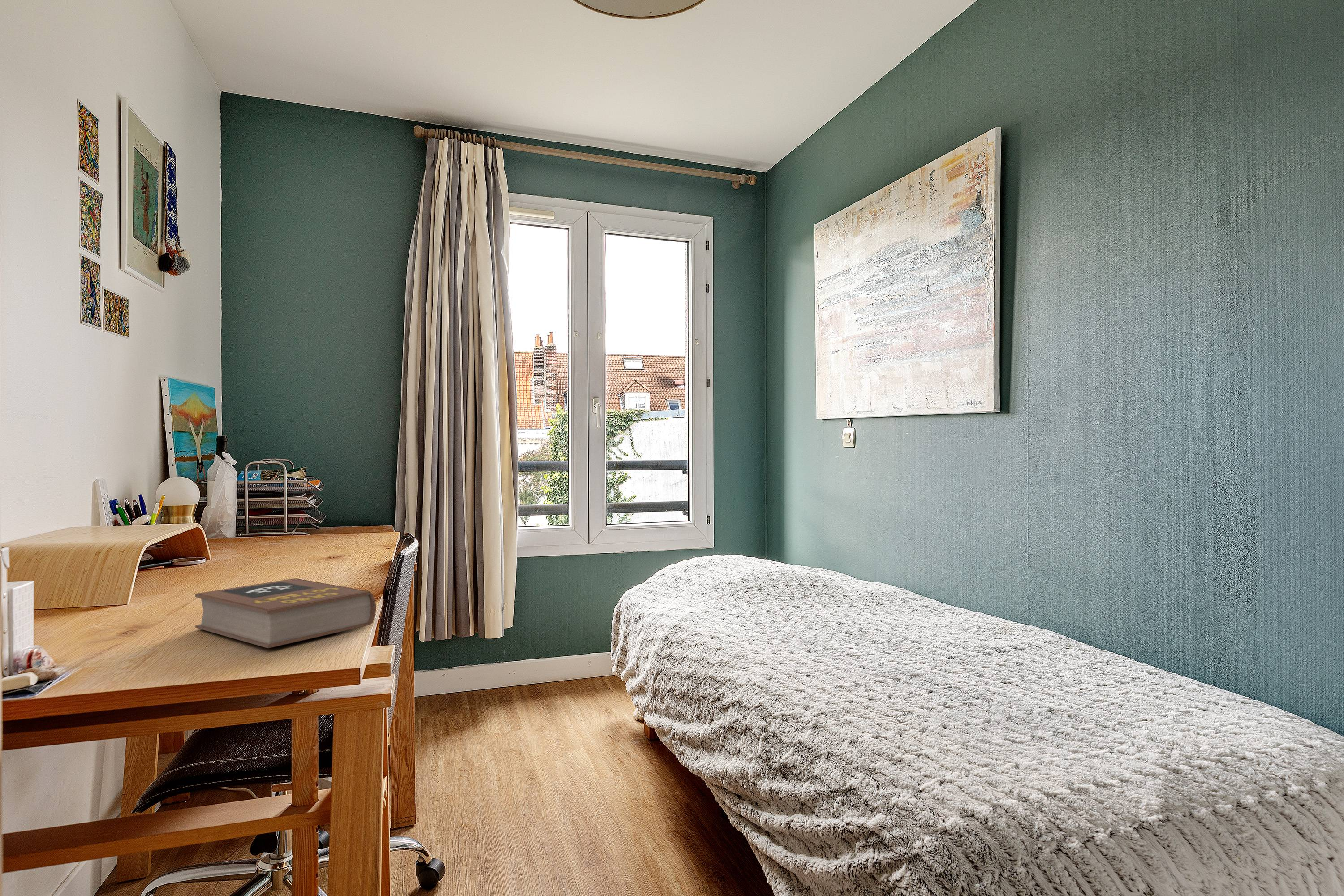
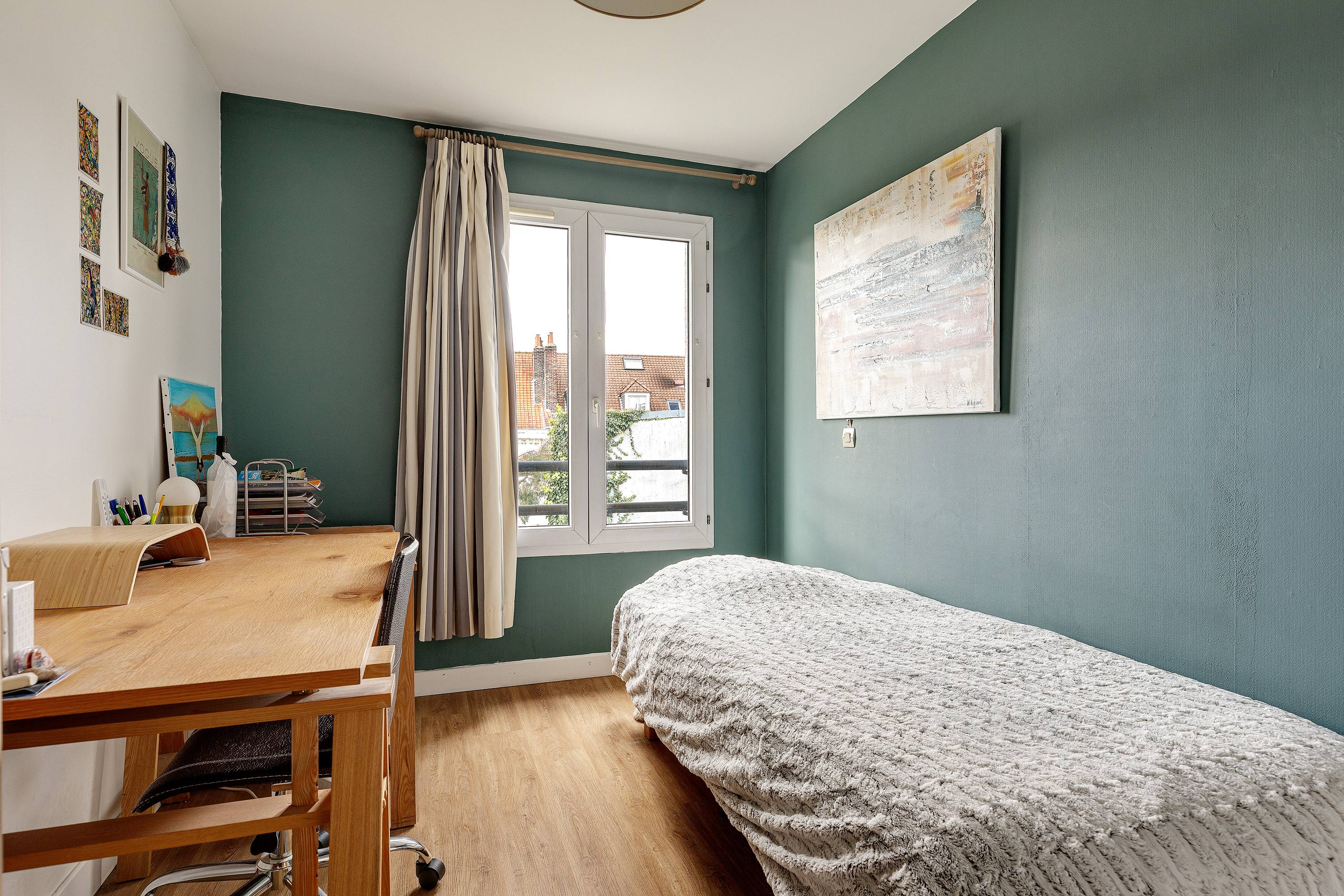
- book (283, 608)
